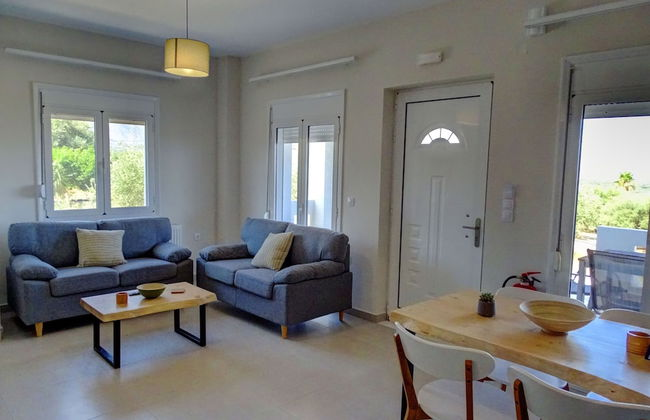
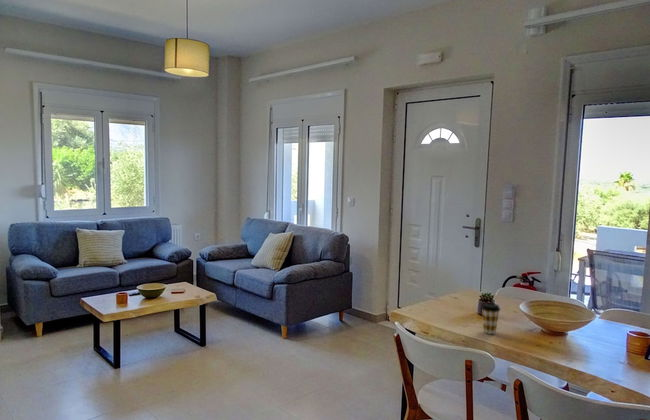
+ coffee cup (490, 318)
